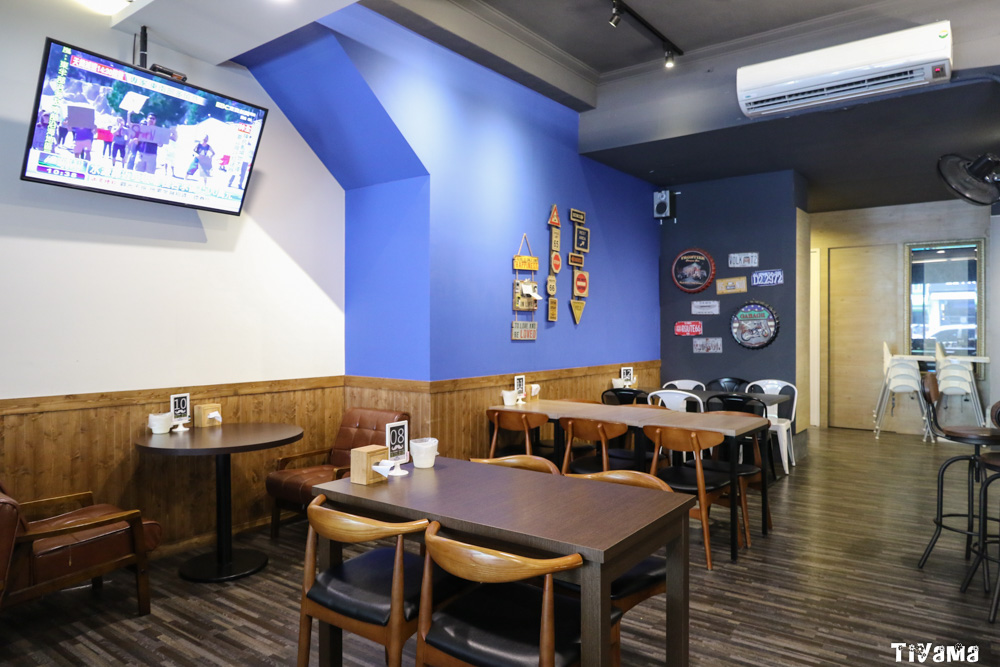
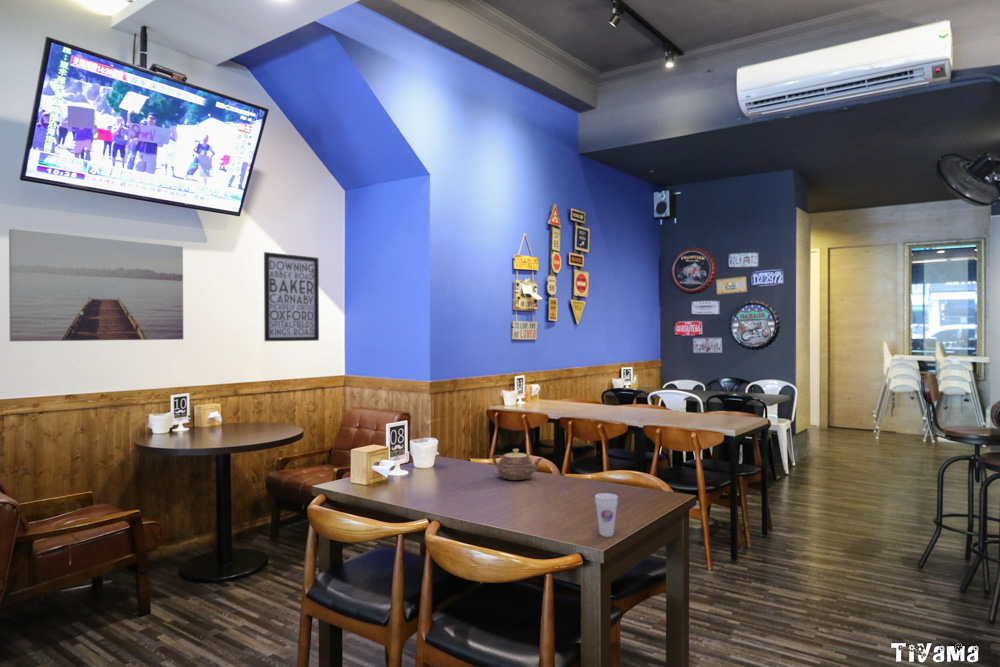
+ teapot (517, 463)
+ wall art (292, 298)
+ cup (606, 515)
+ wall art (104, 289)
